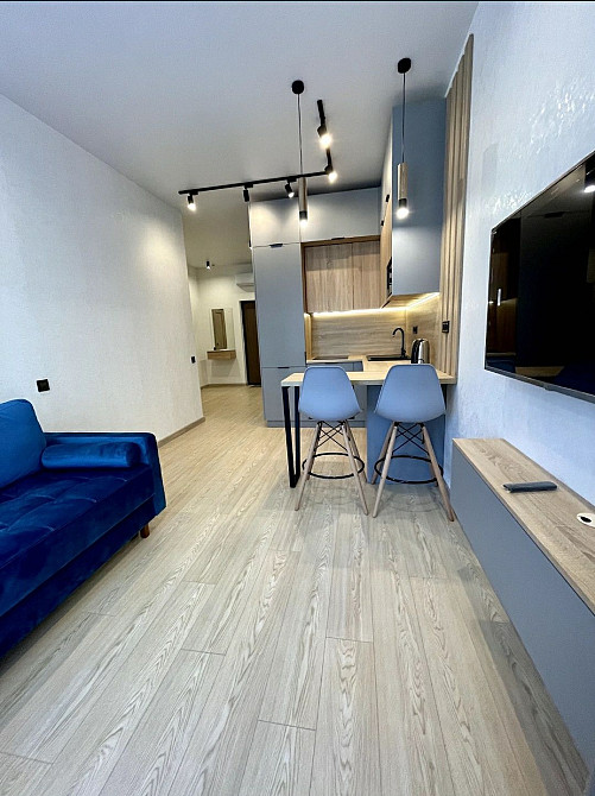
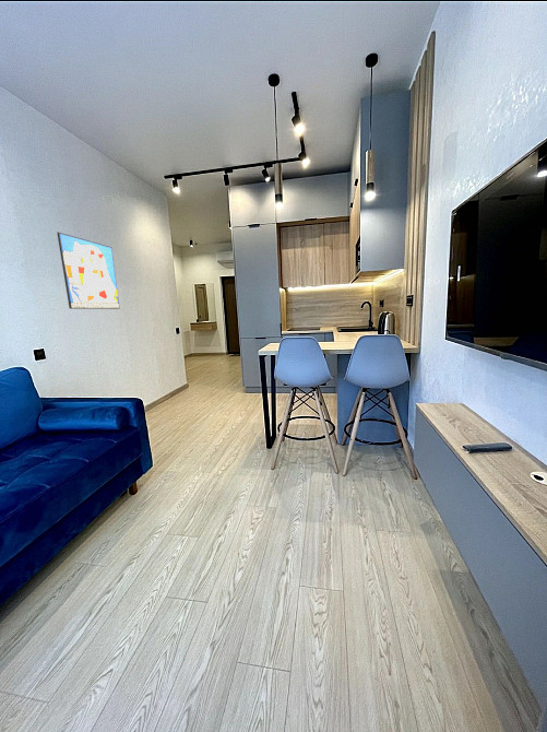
+ wall art (92, 274)
